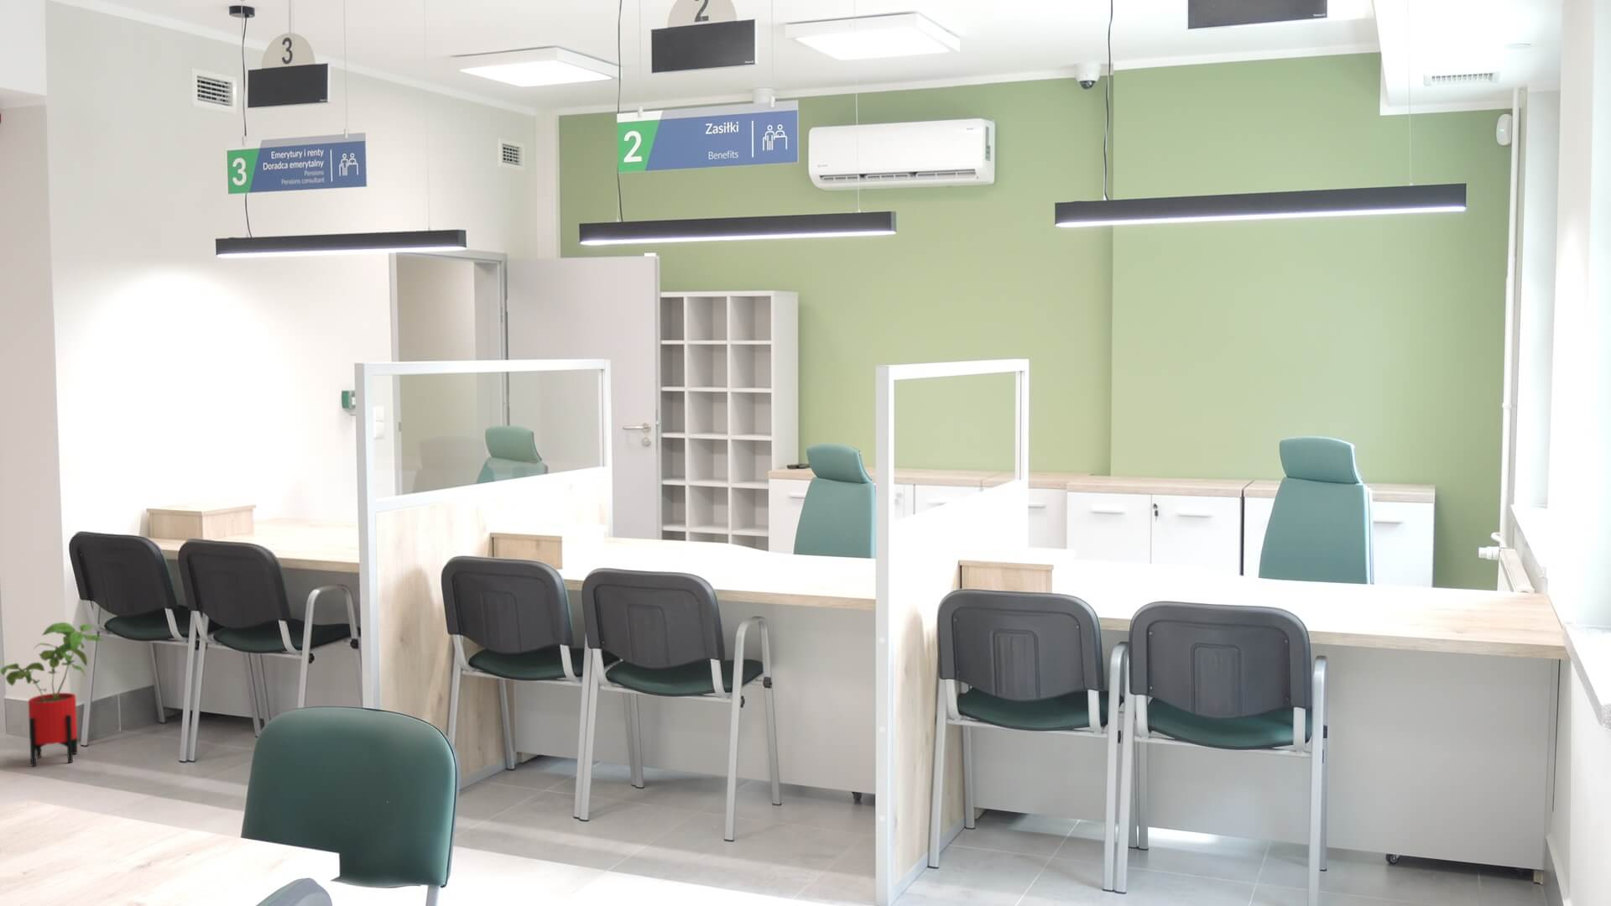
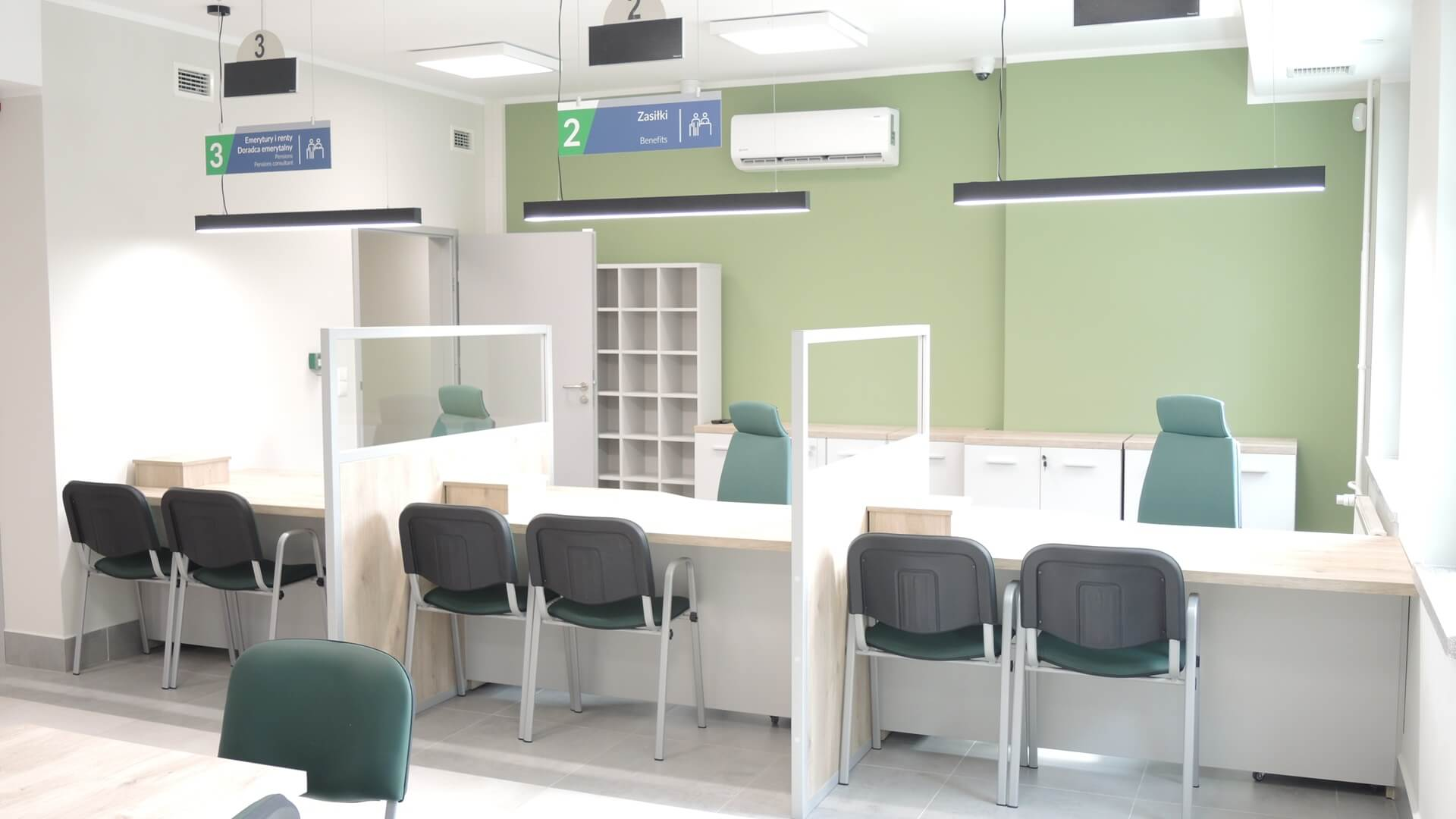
- house plant (53, 690)
